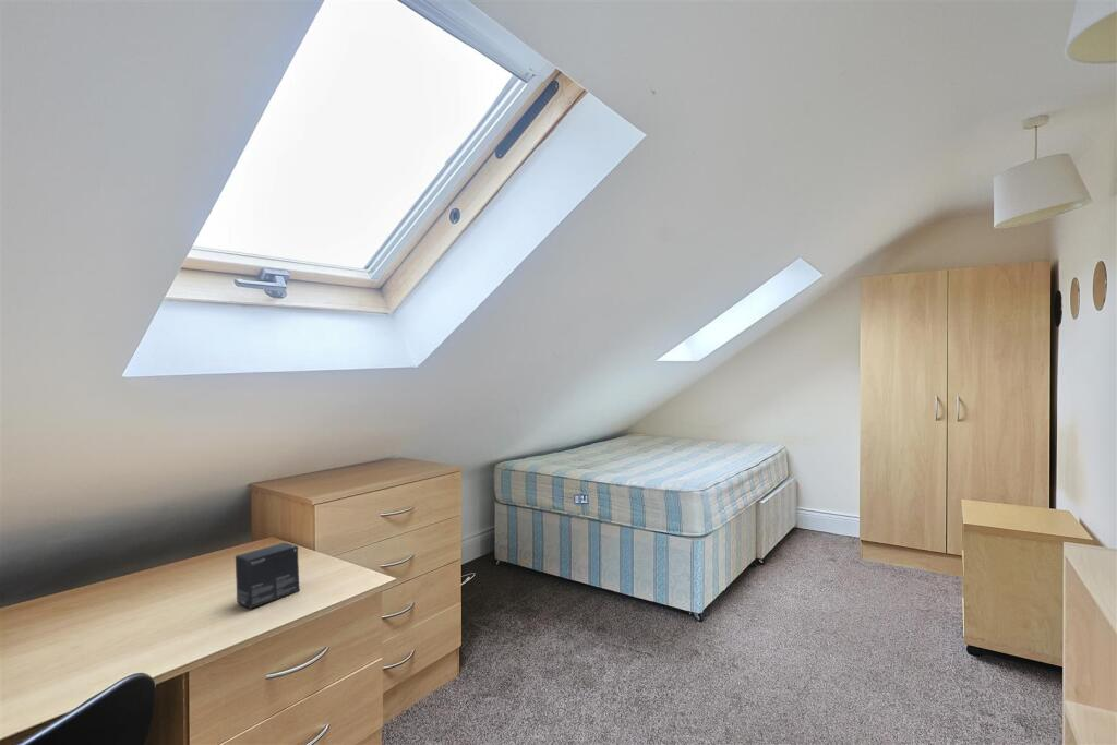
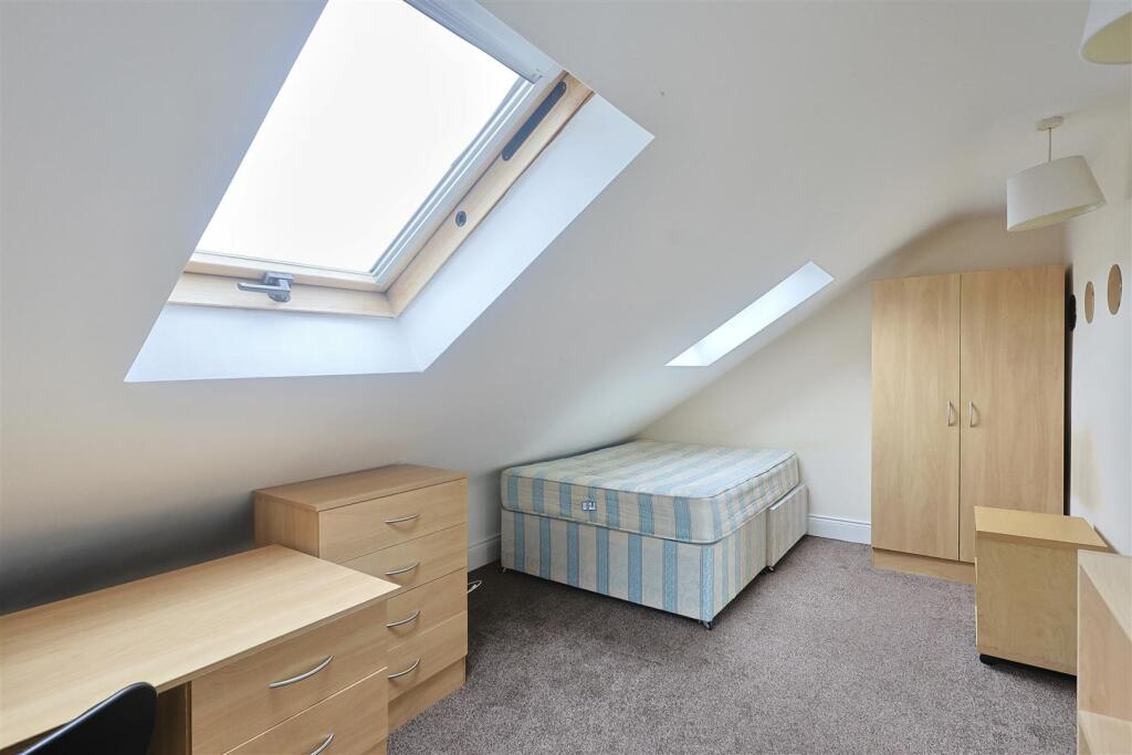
- small box (267, 573)
